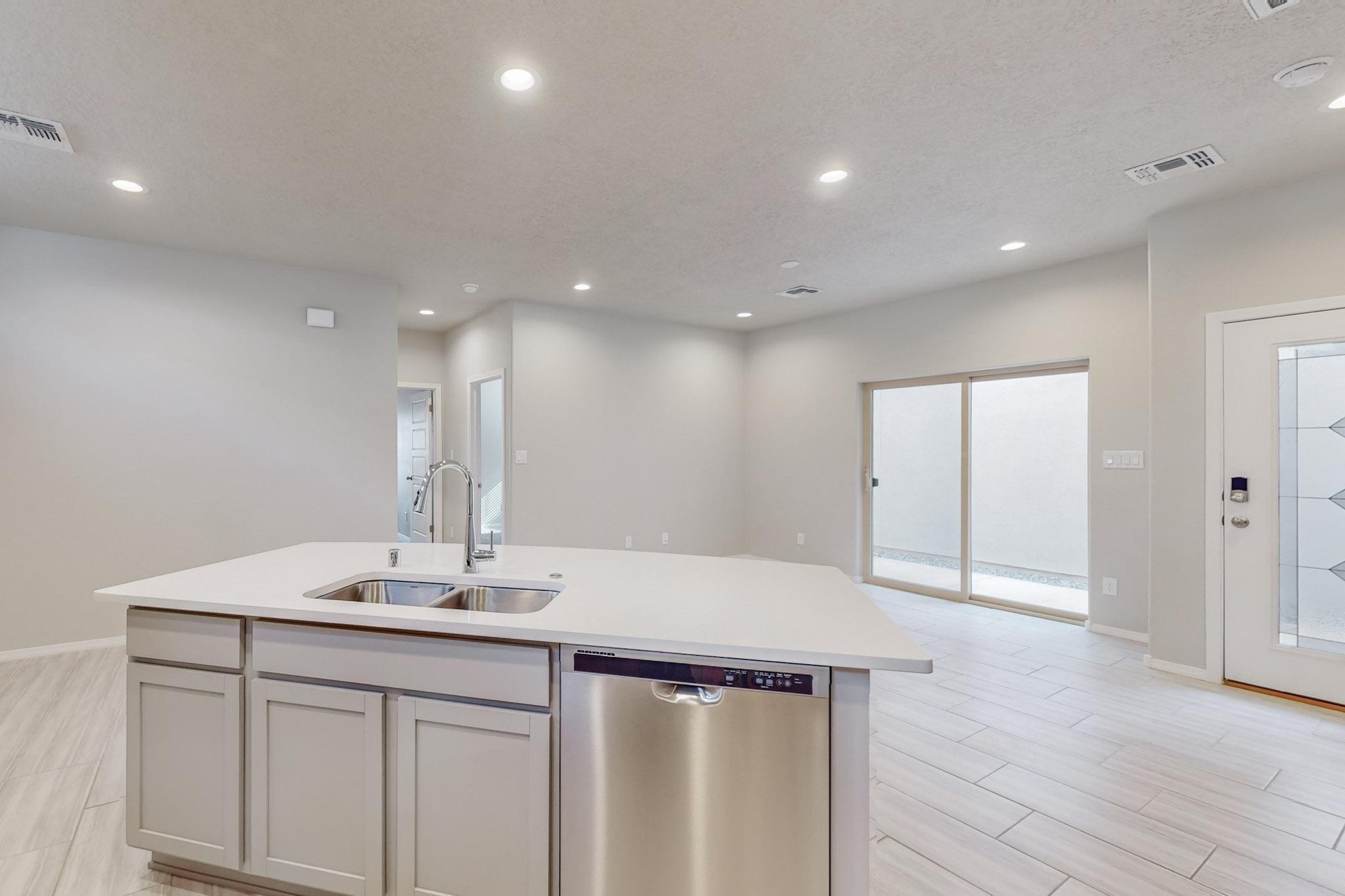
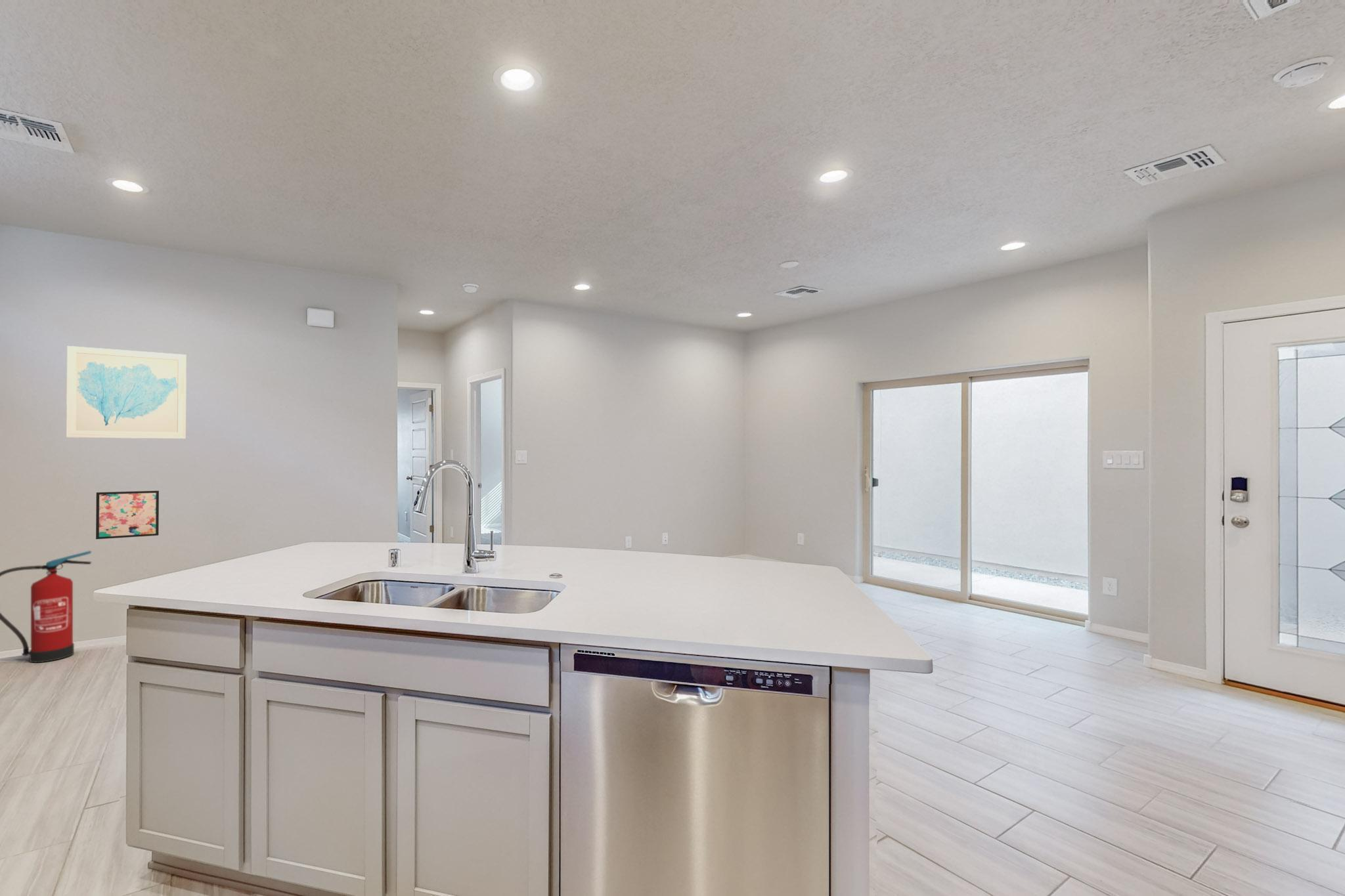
+ wall art (129, 394)
+ fire extinguisher (40, 606)
+ wall art (128, 514)
